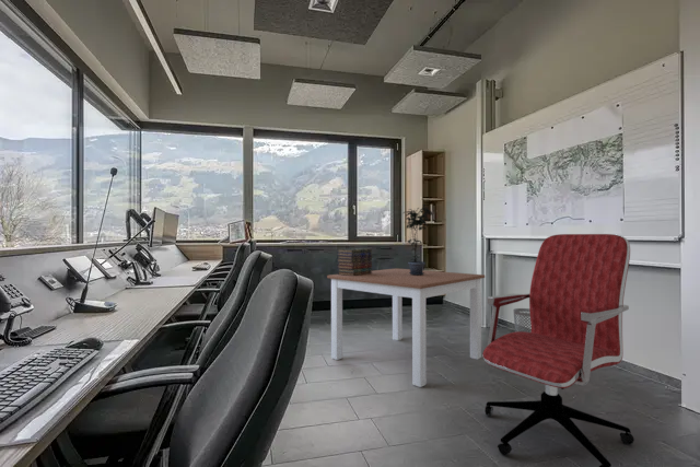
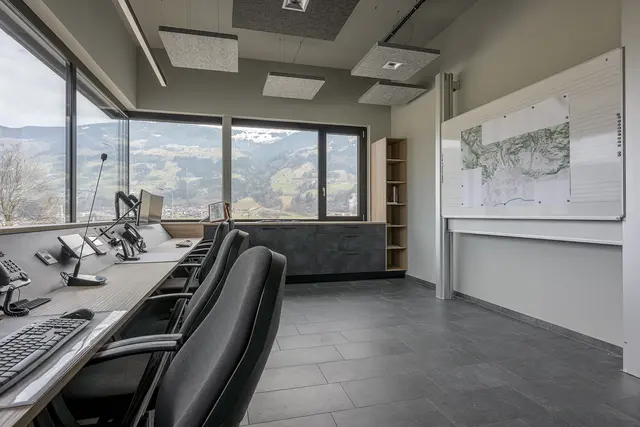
- potted plant (417, 240)
- dining table (400, 316)
- office chair (549, 335)
- wastebasket (526, 325)
- book stack (354, 261)
